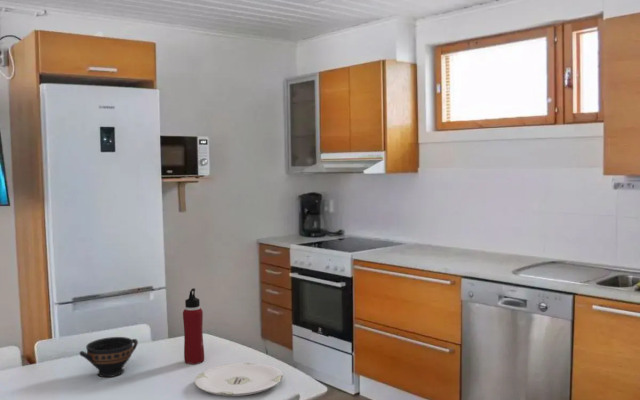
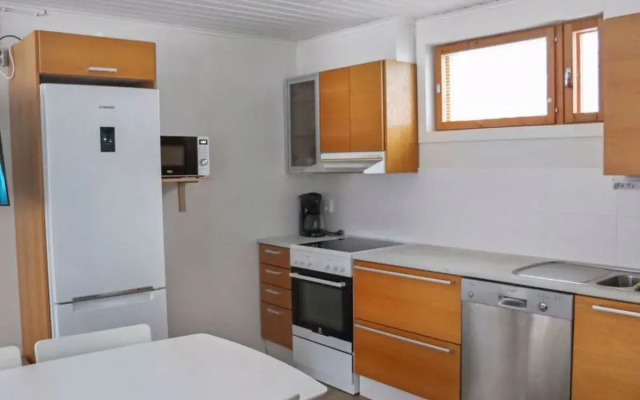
- plate (239, 380)
- water bottle (193, 325)
- bowl (109, 358)
